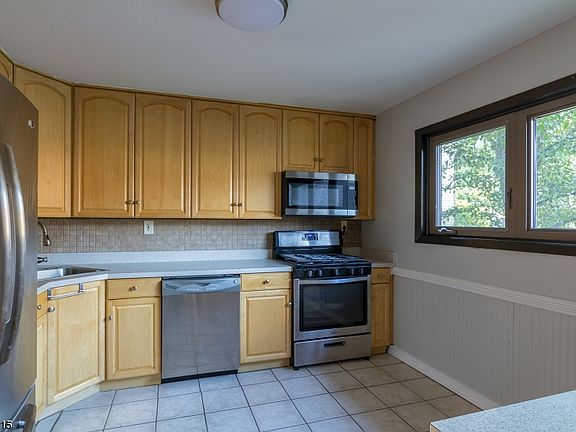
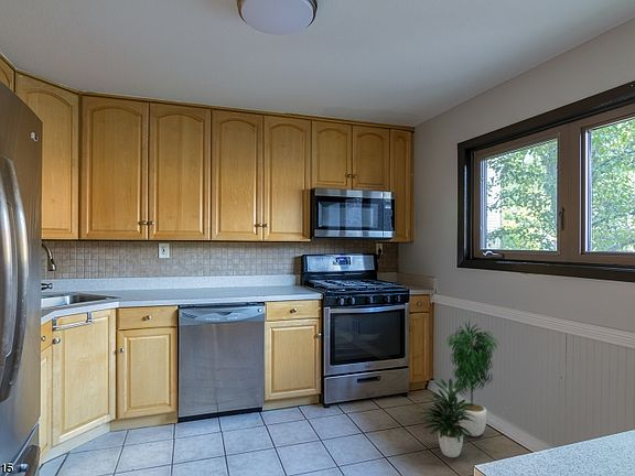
+ potted plant (460, 382)
